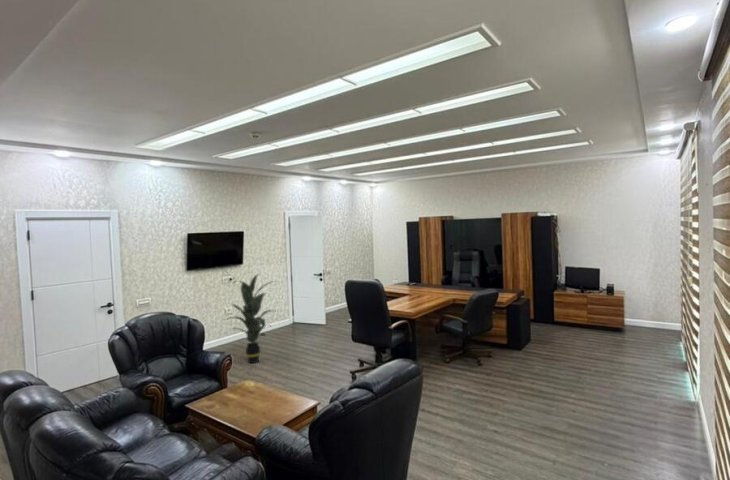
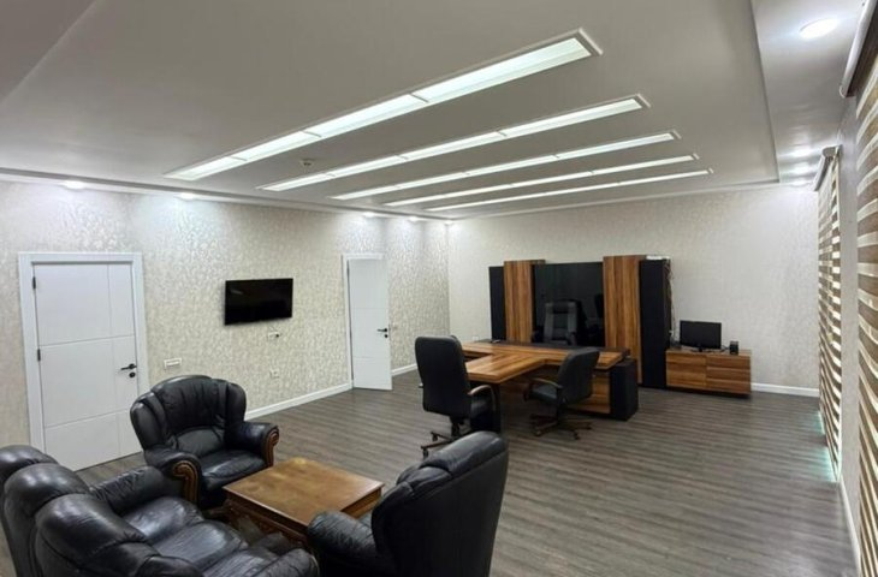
- indoor plant (255, 318)
